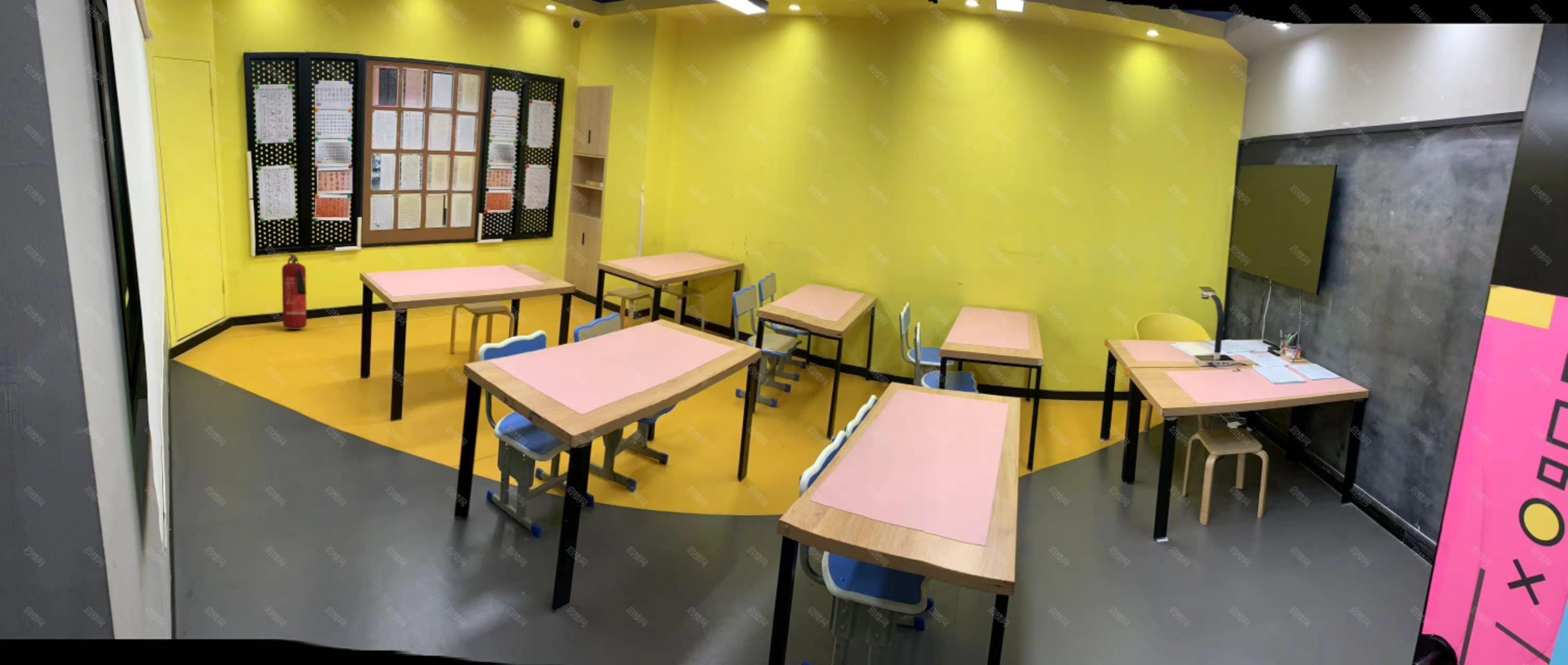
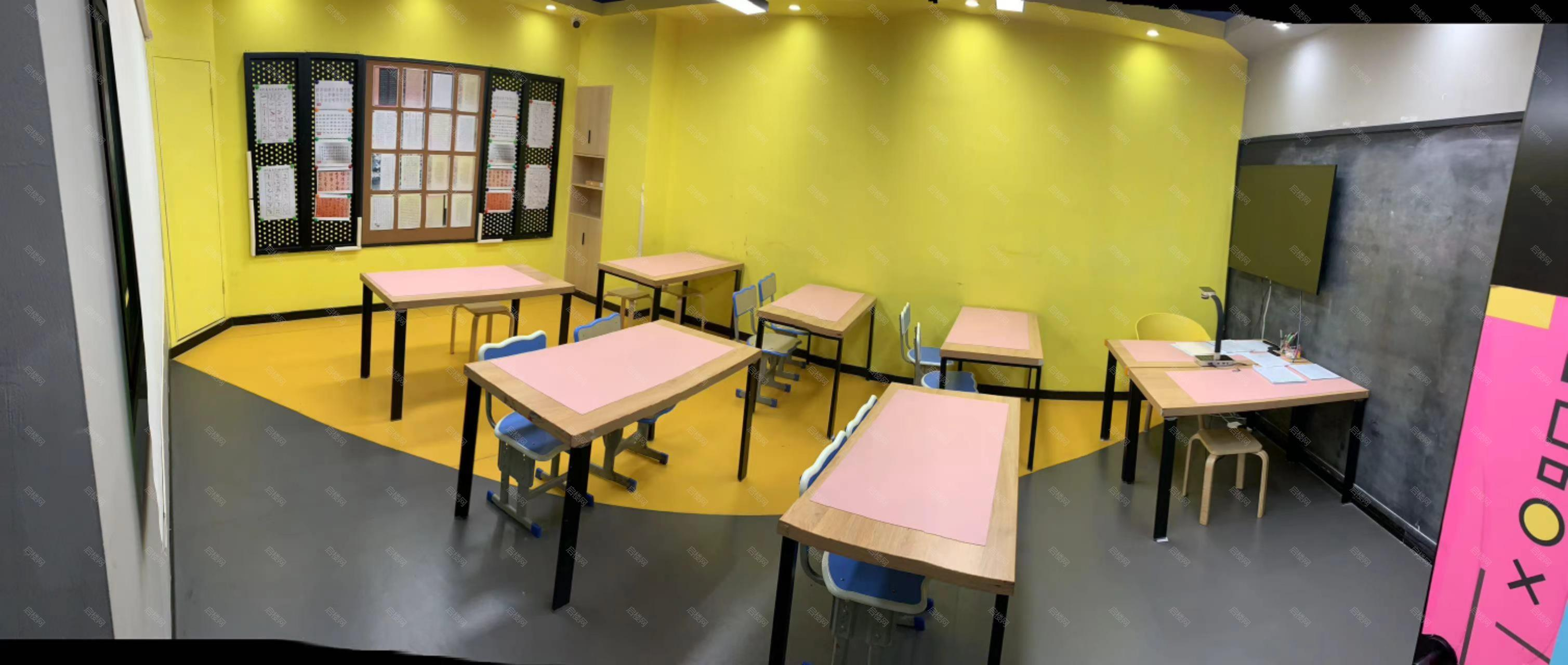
- fire extinguisher (295, 292)
